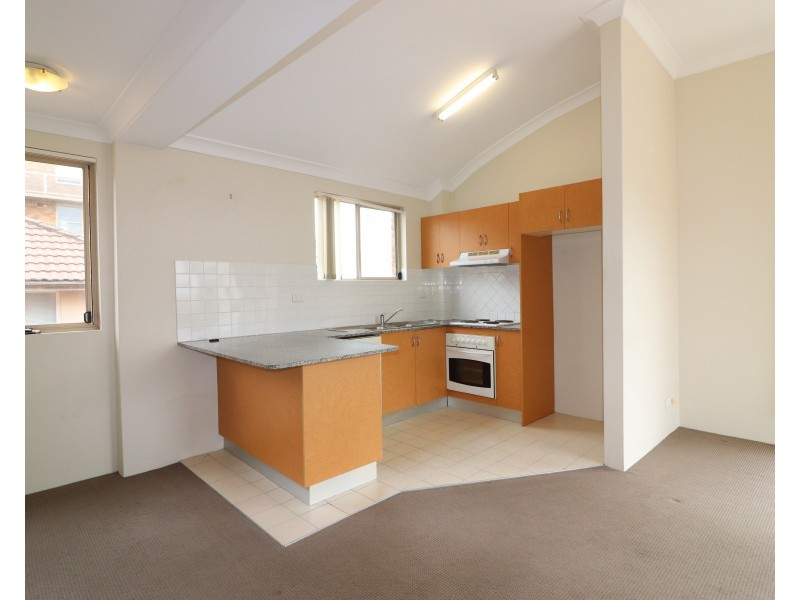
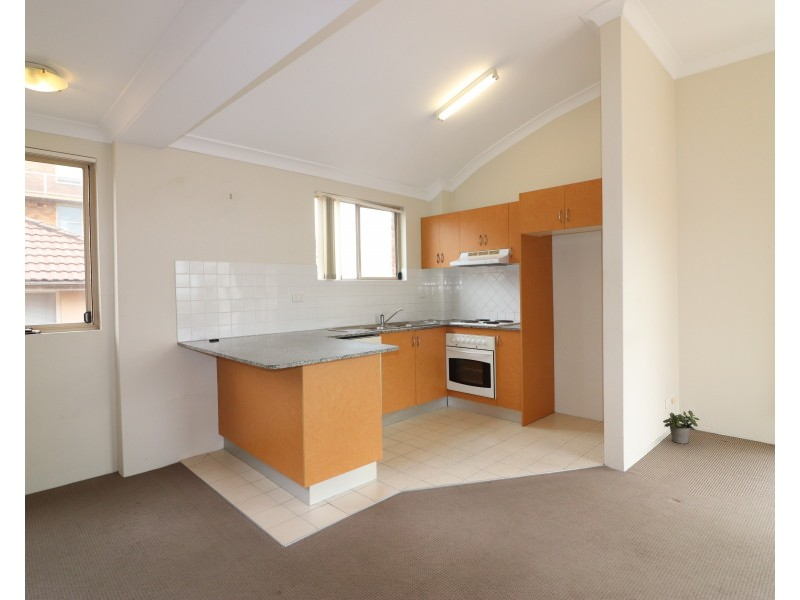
+ potted plant (681, 427)
